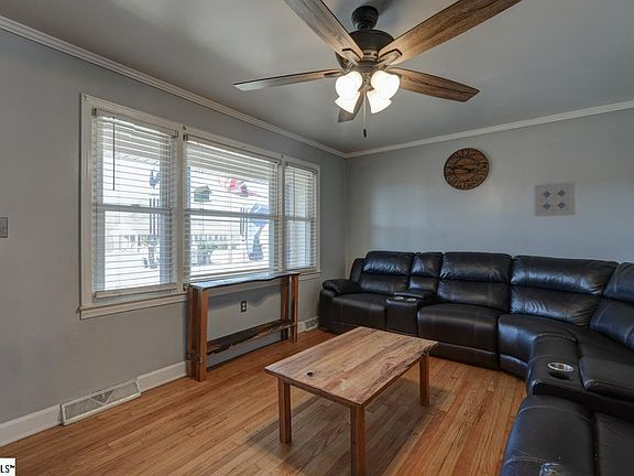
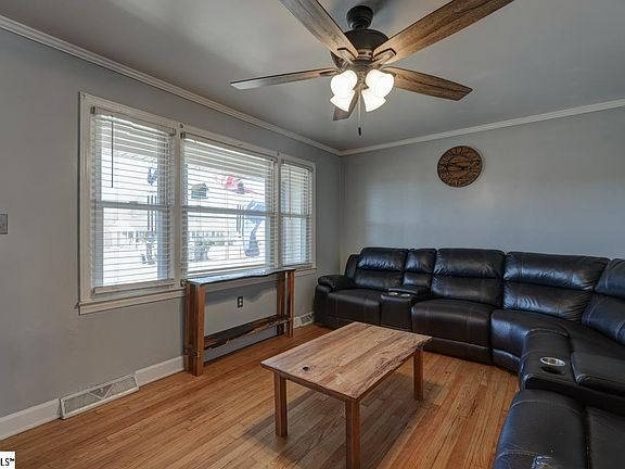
- wall art (554, 199)
